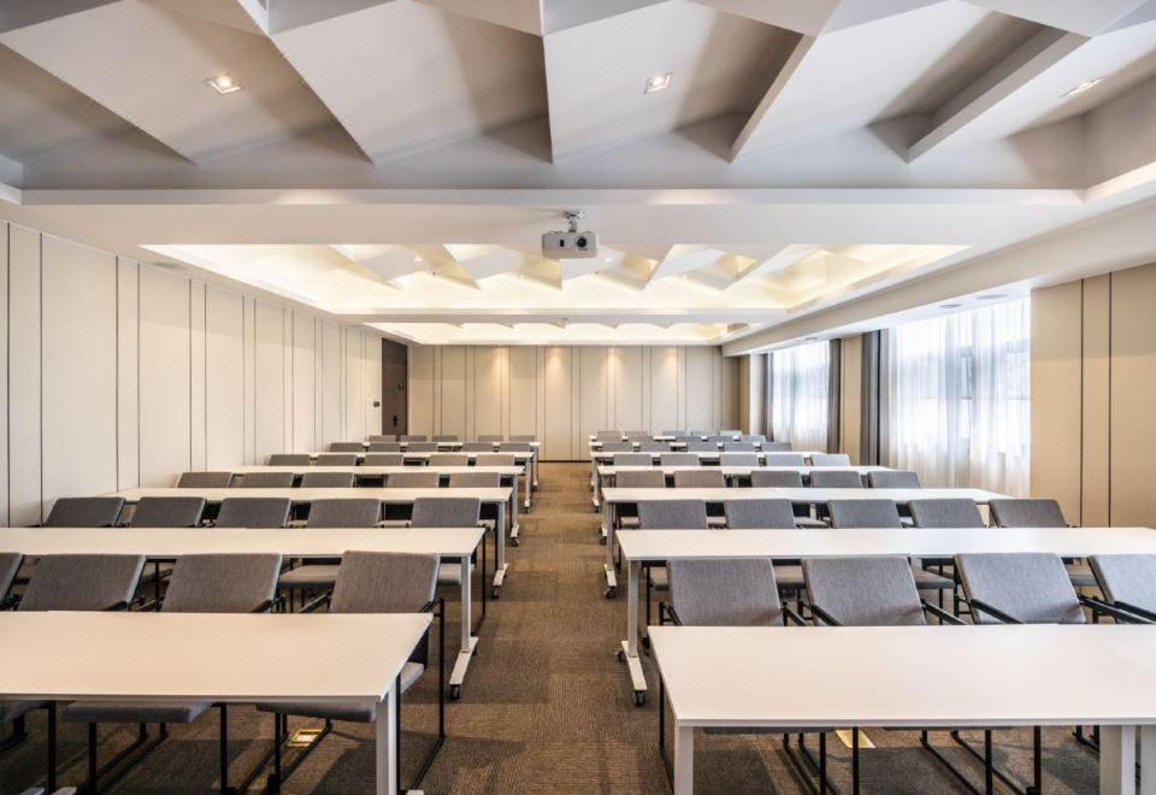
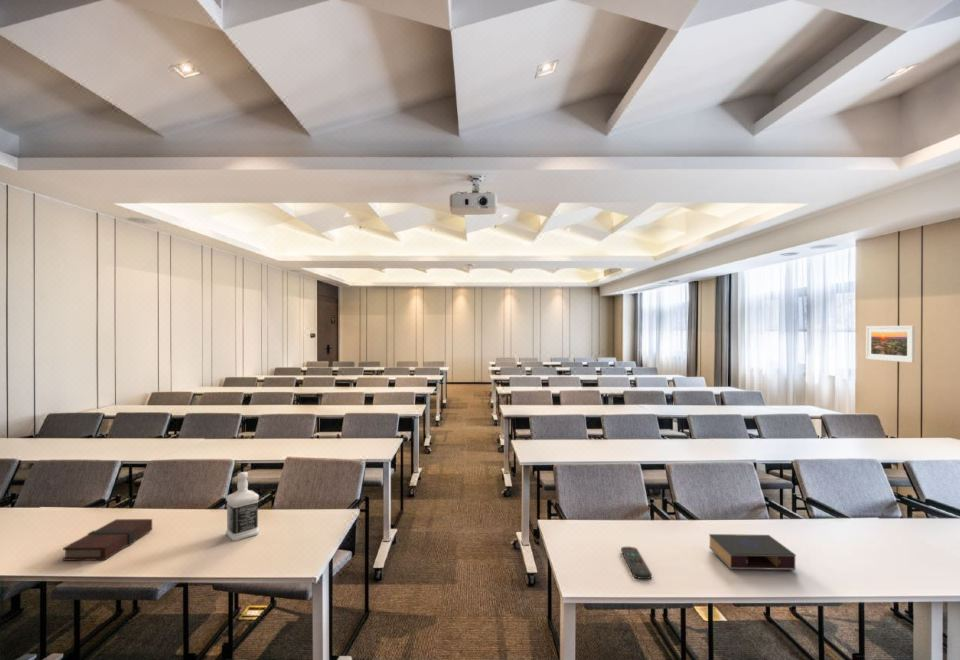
+ book (110, 538)
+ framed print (888, 343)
+ bottle (242, 503)
+ remote control (635, 561)
+ book (750, 552)
